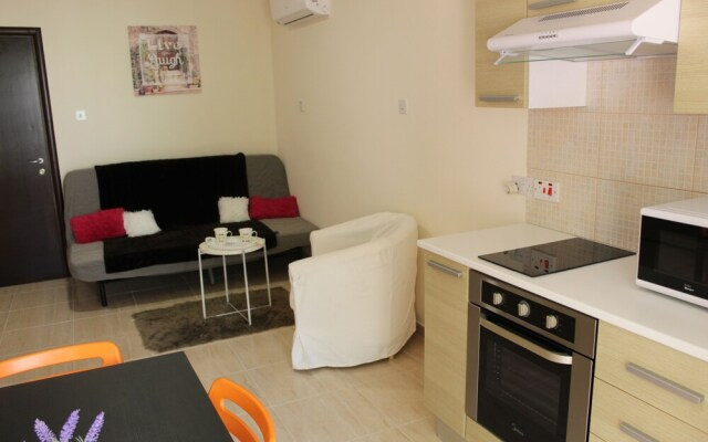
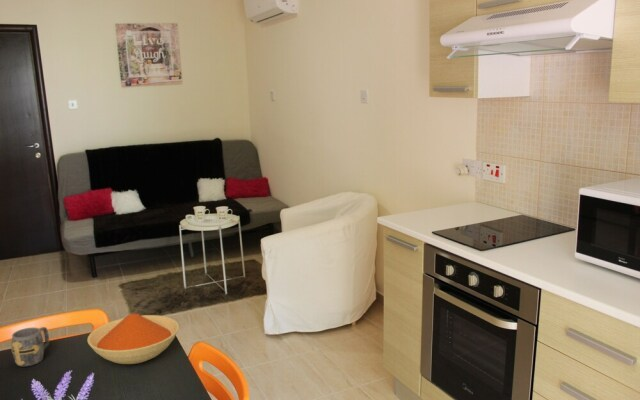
+ bowl (134, 335)
+ mug (32, 344)
